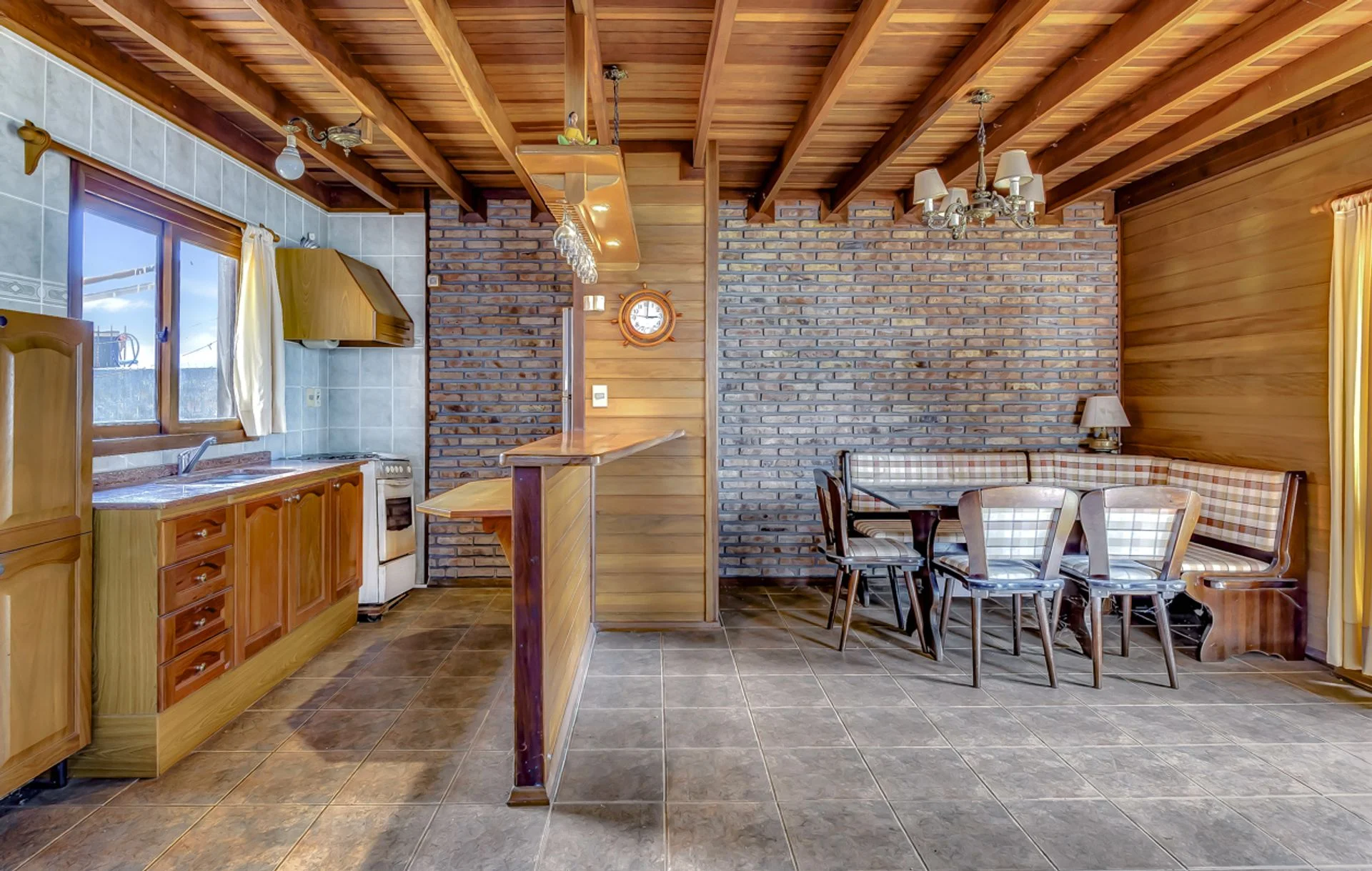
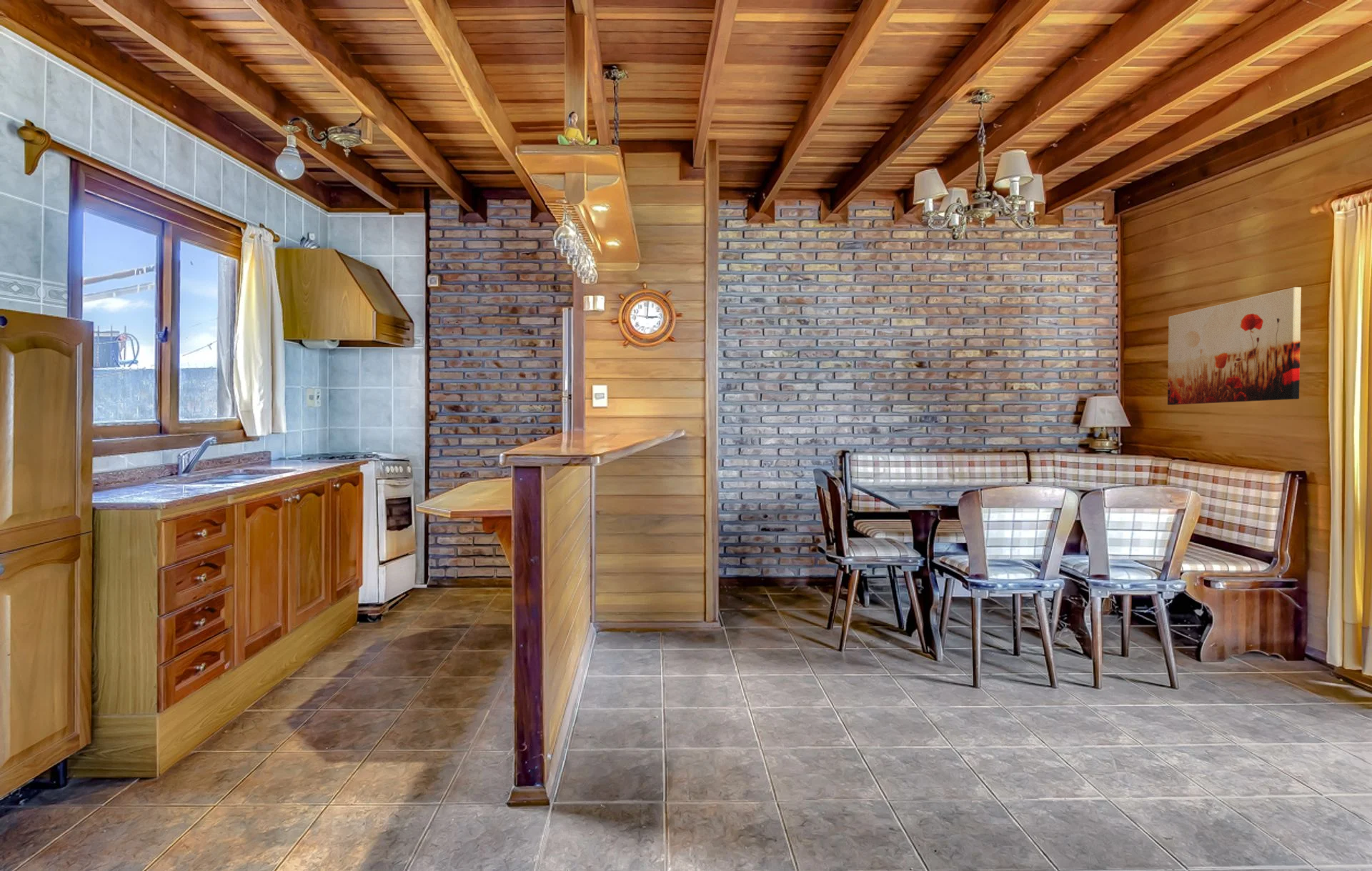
+ wall art (1226, 353)
